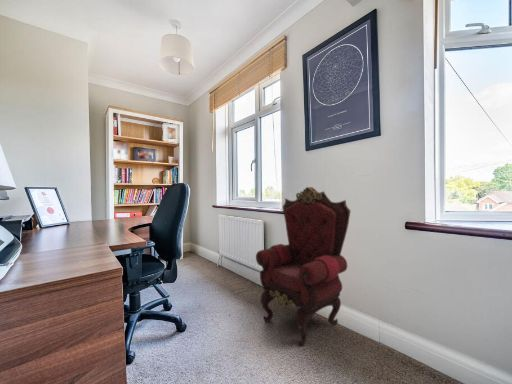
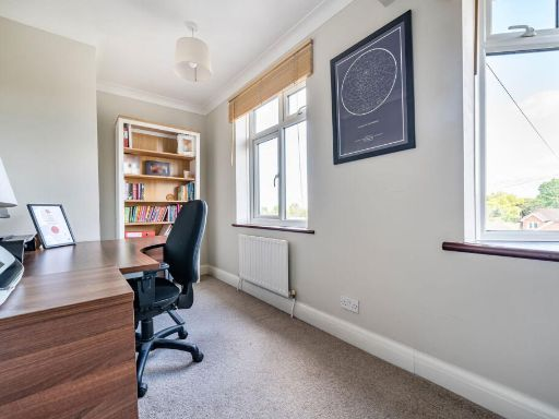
- armchair (299, 255)
